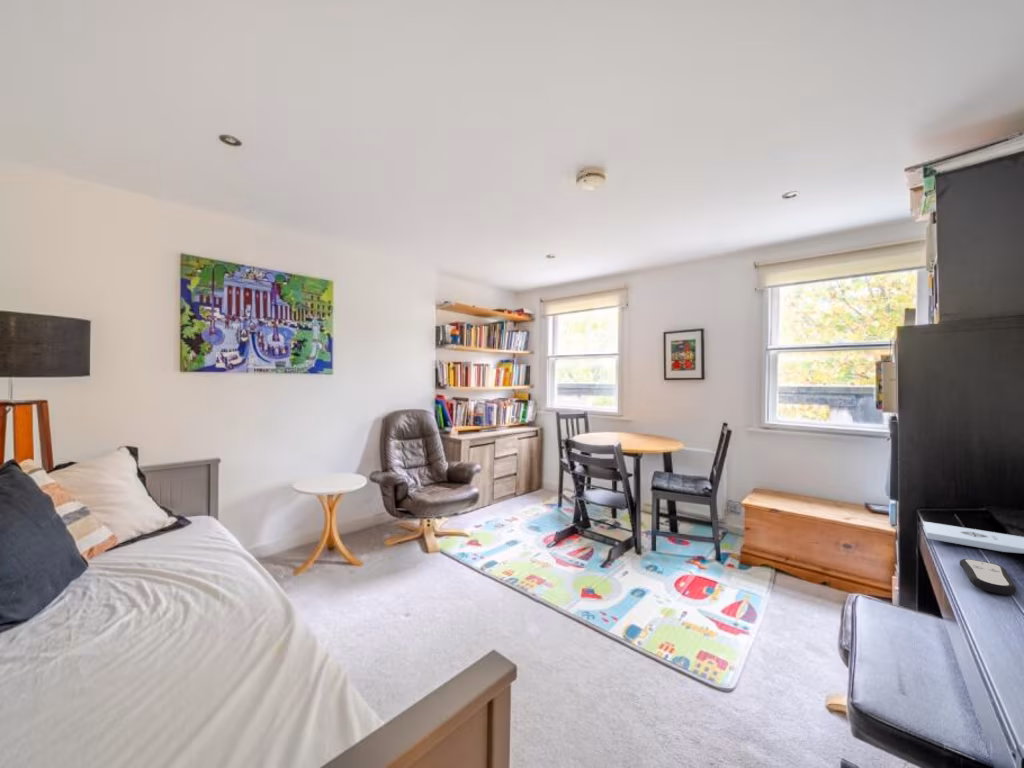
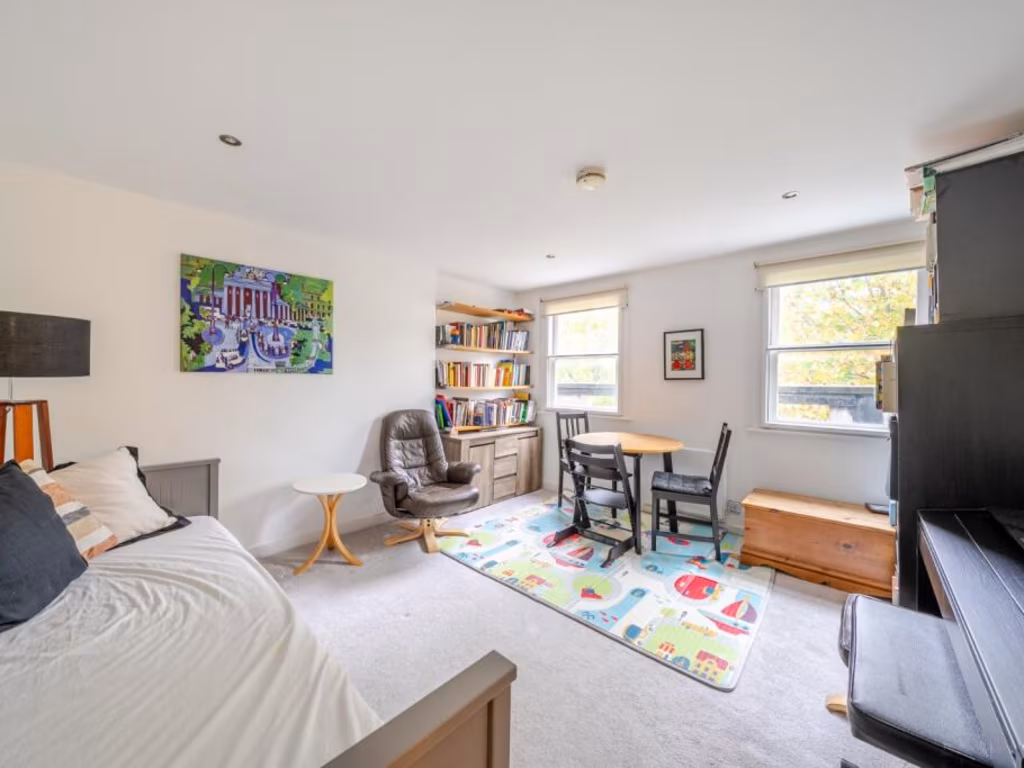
- remote control (987, 575)
- notepad (977, 538)
